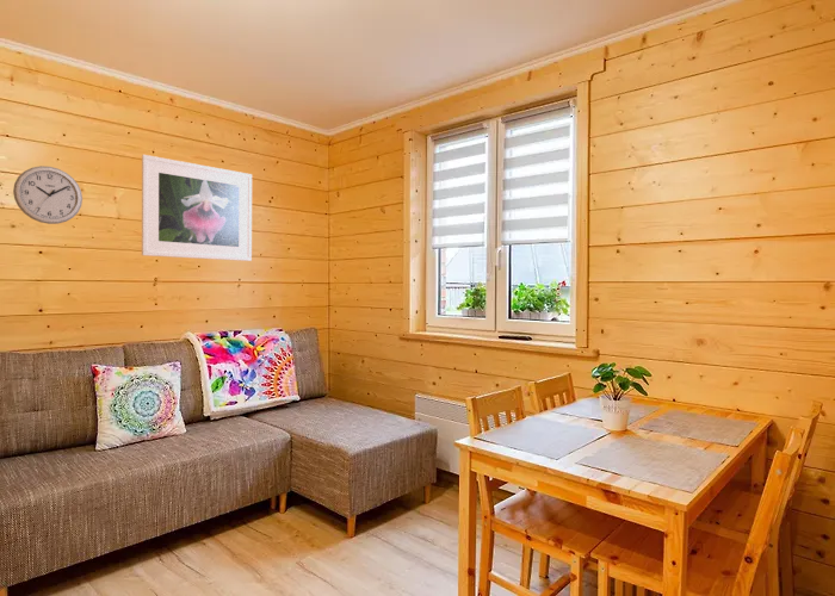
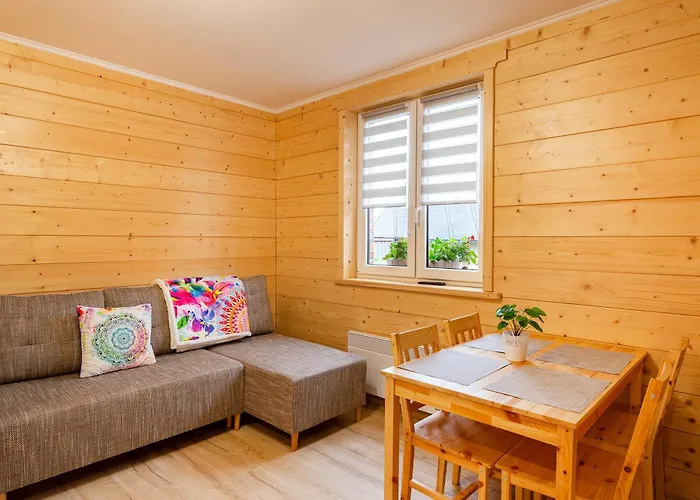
- wall clock (49, 194)
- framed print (200, 211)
